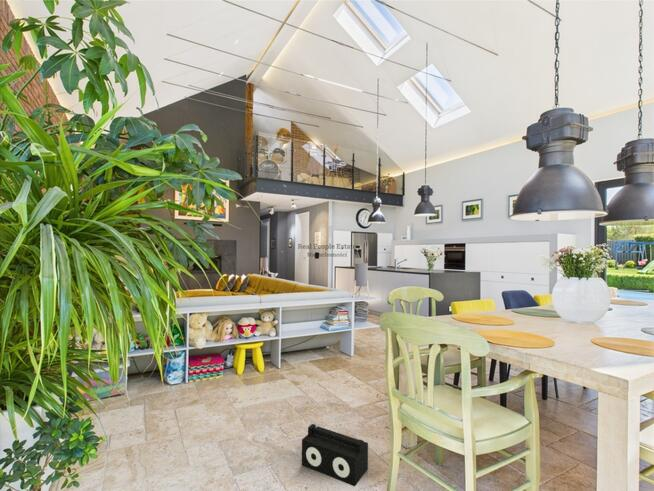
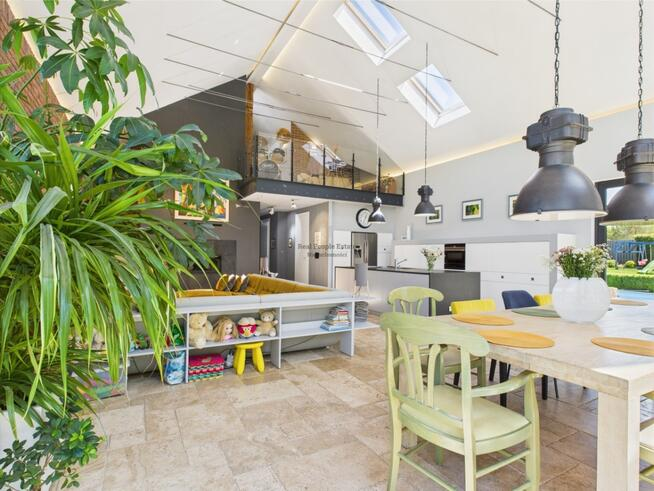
- speaker (334, 450)
